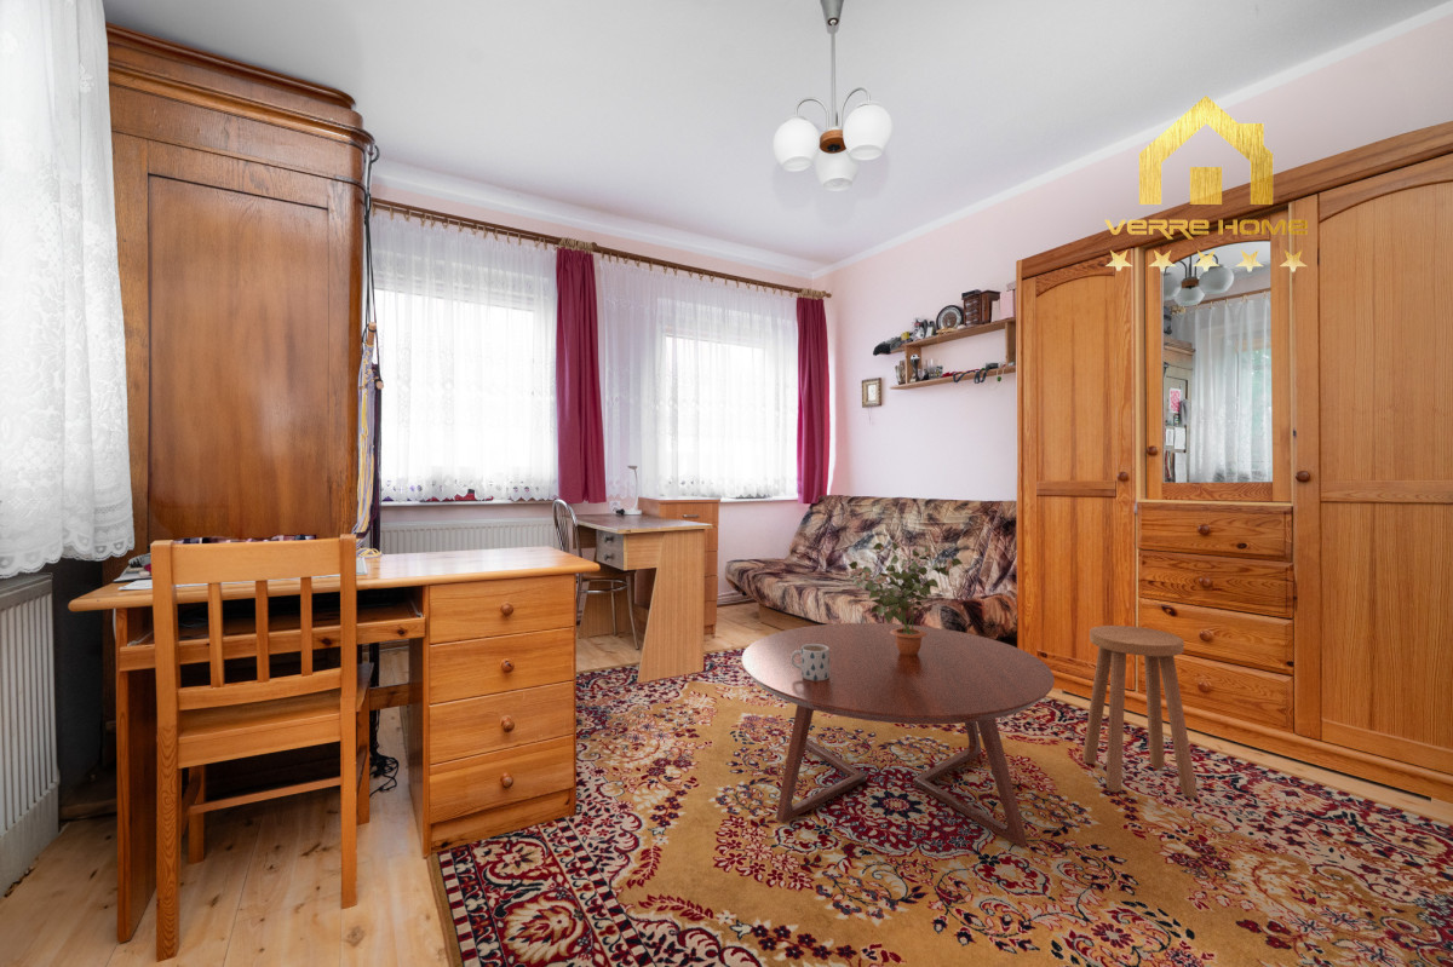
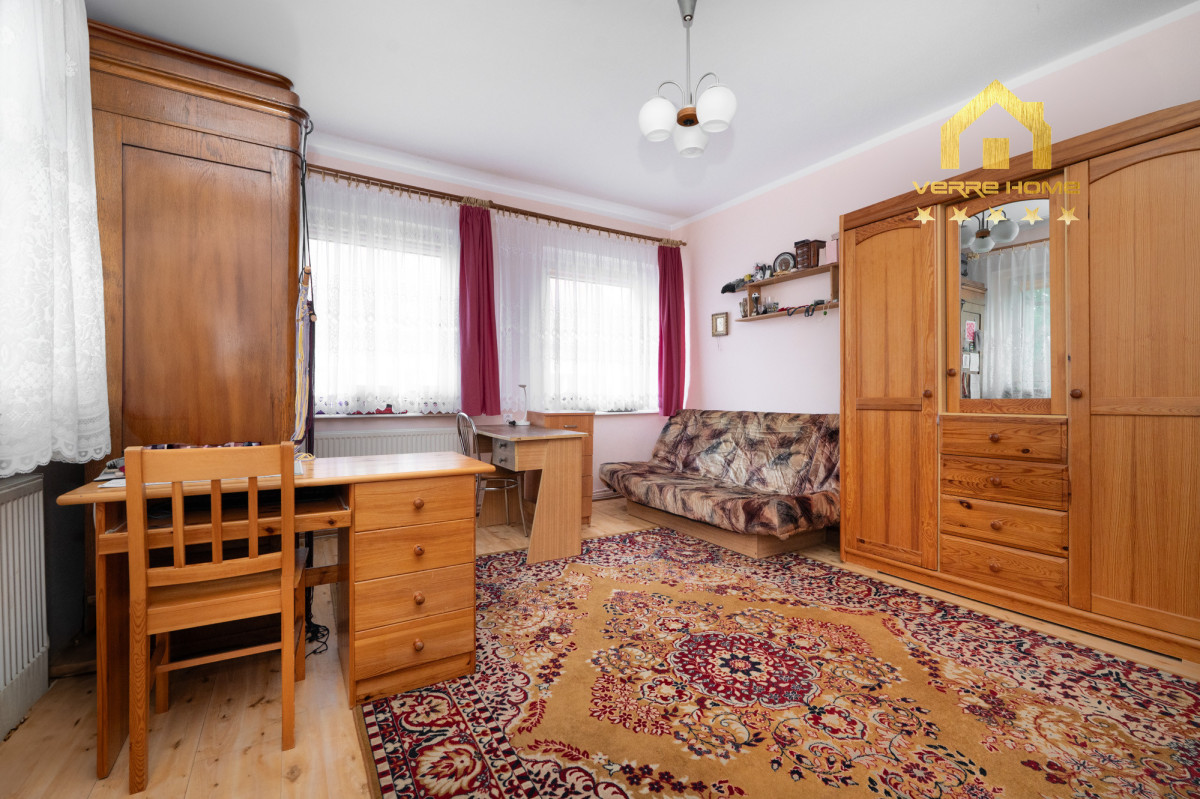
- potted plant (906, 597)
- coffee table (888, 720)
- mug (809, 661)
- stool (1124, 706)
